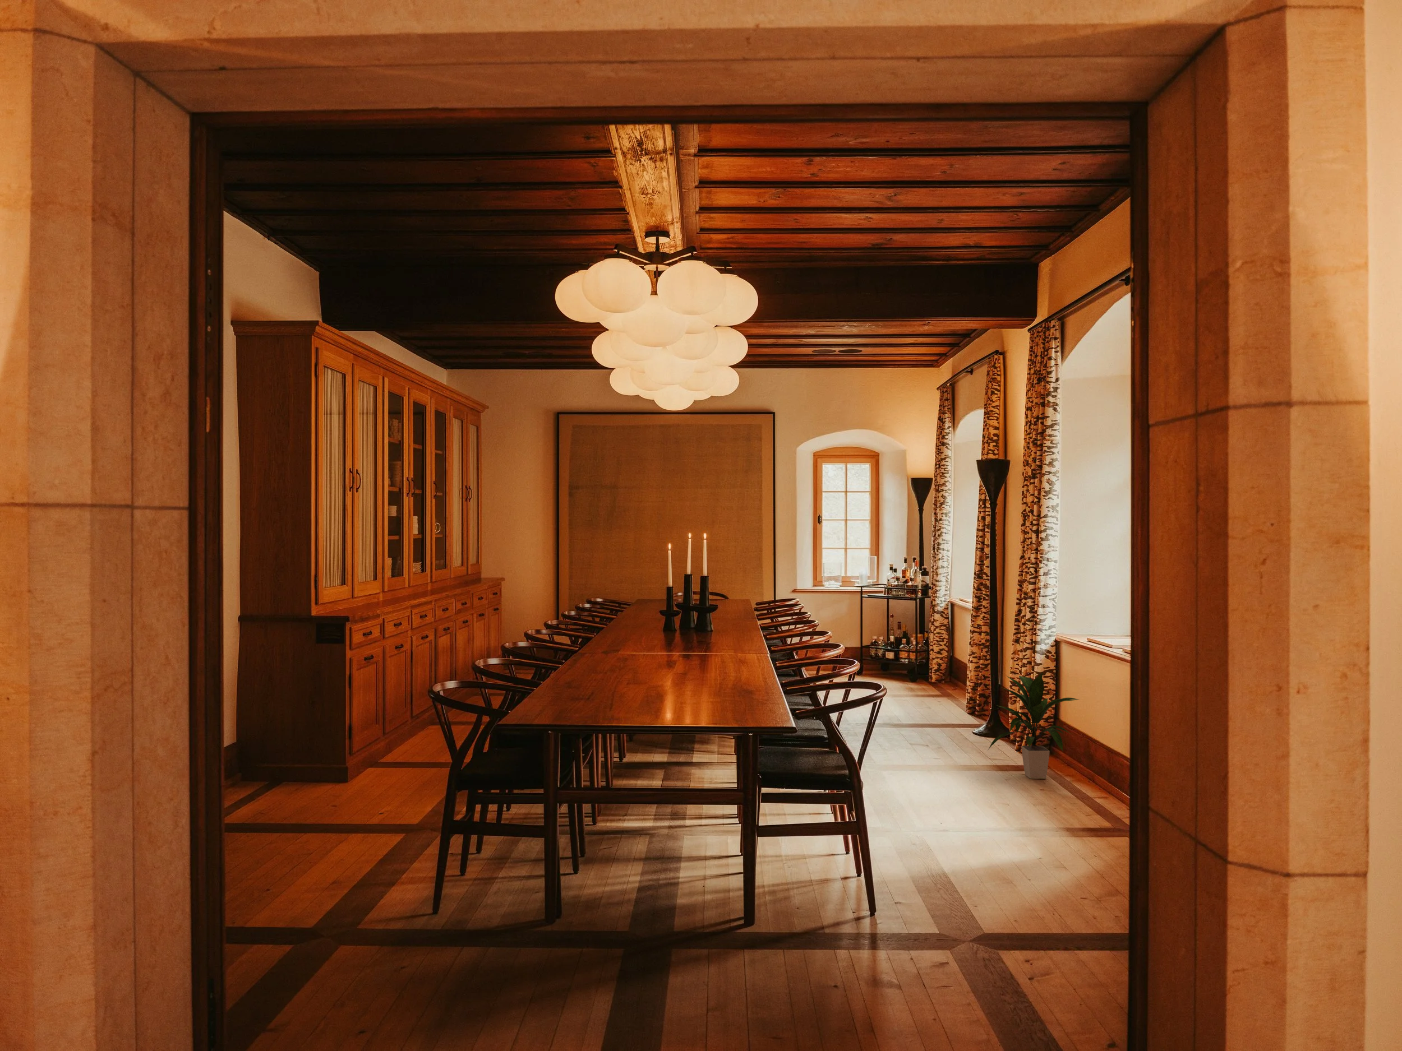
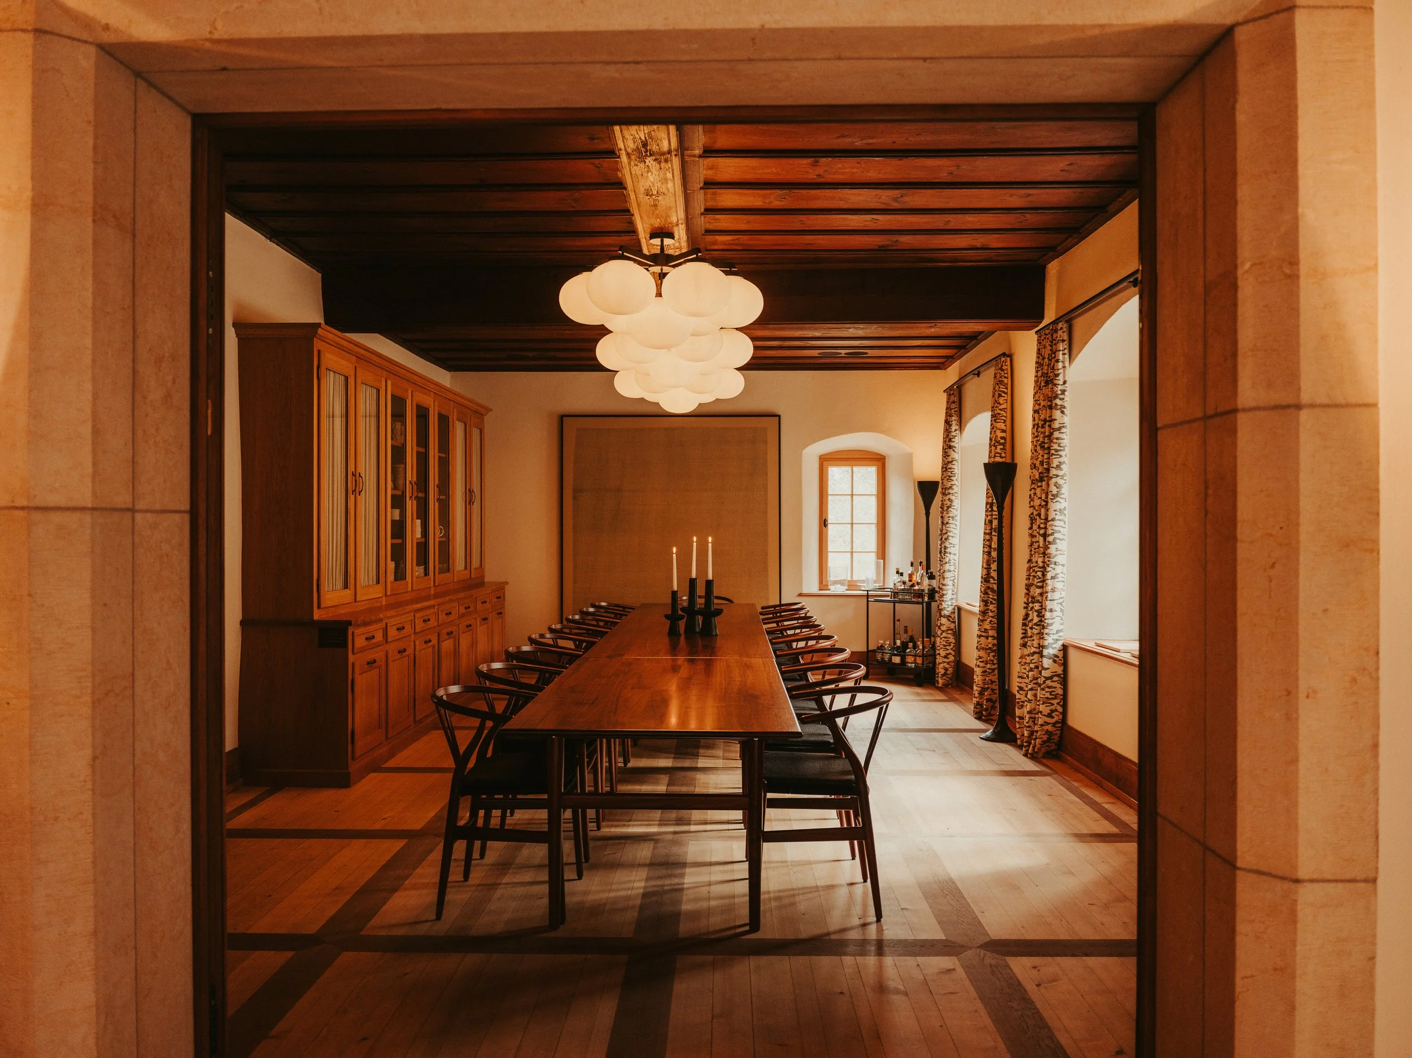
- indoor plant (1030, 722)
